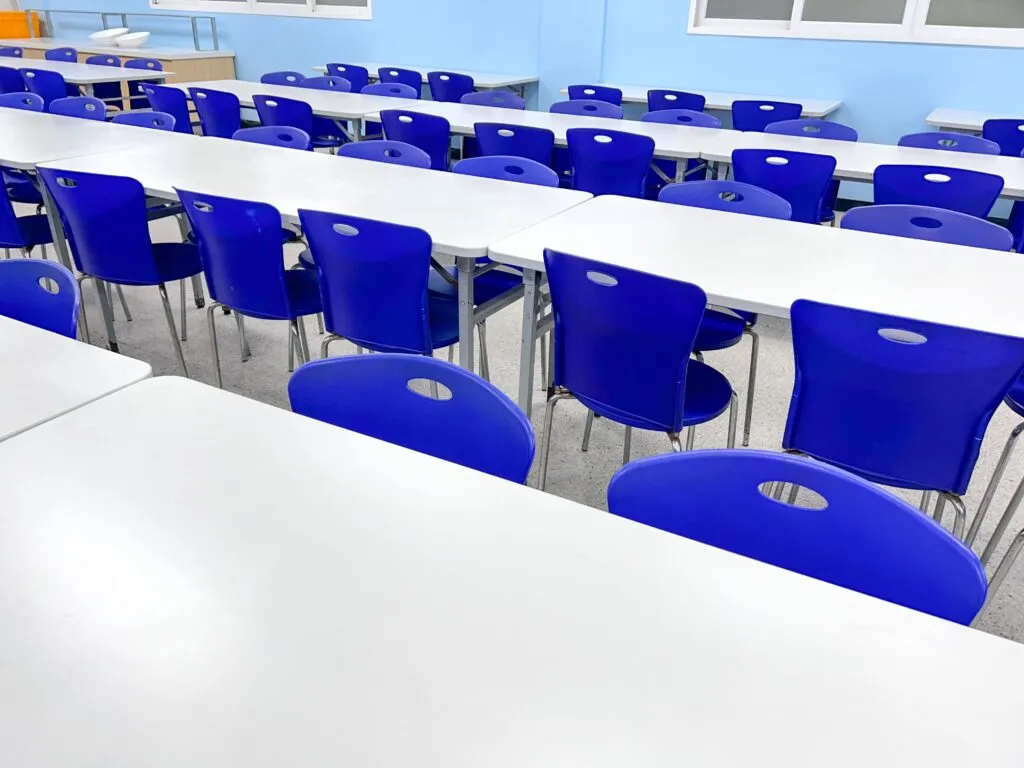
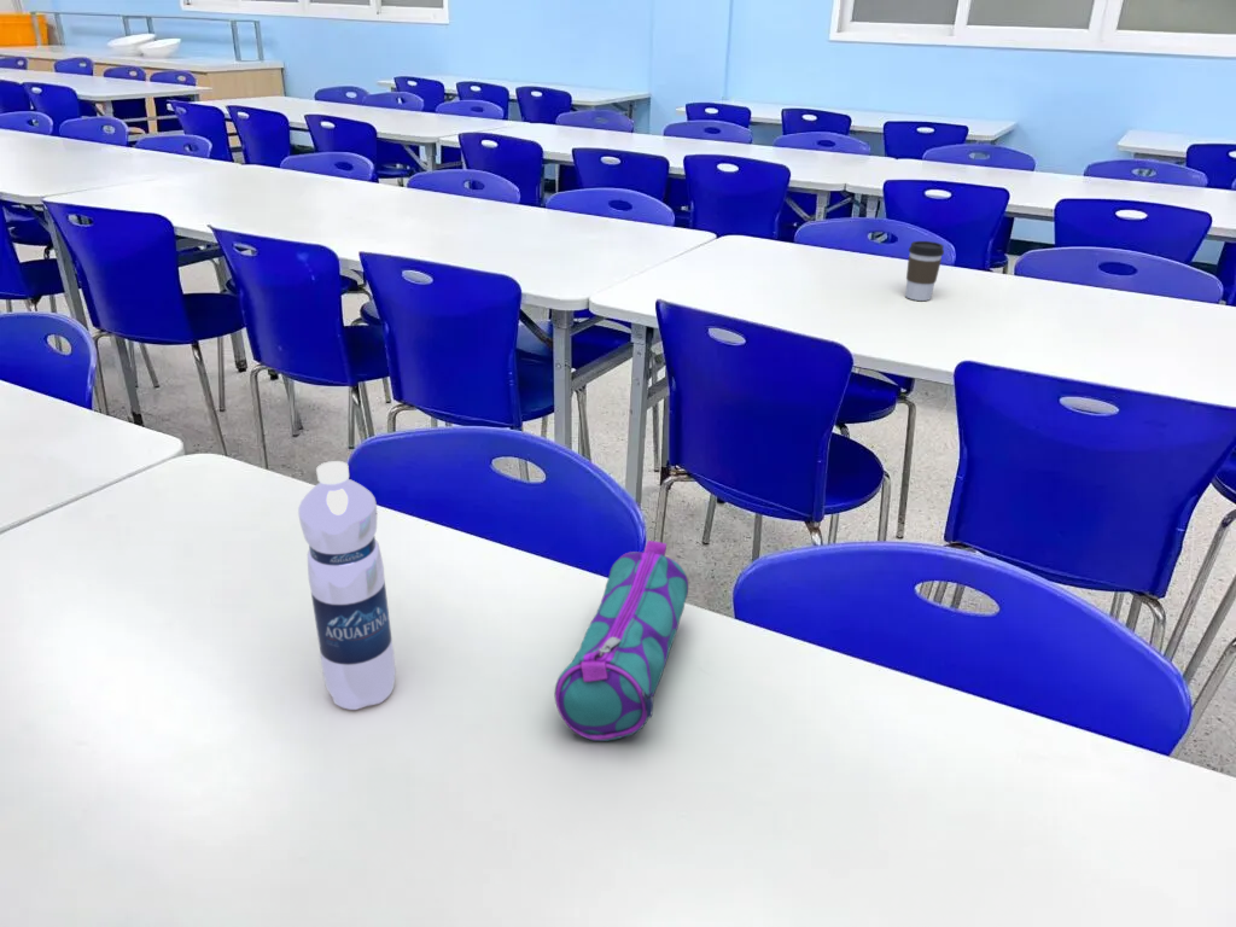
+ water bottle (348, 585)
+ coffee cup (922, 270)
+ pencil case (628, 636)
